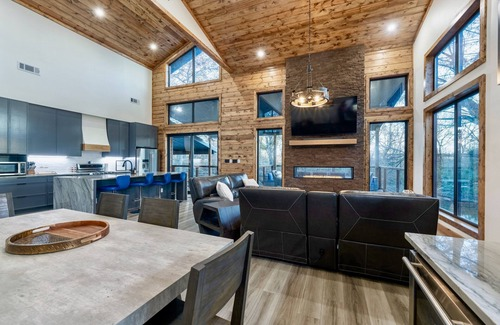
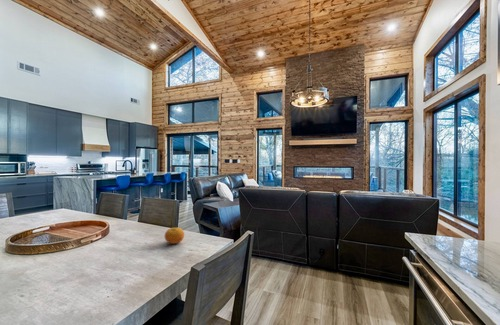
+ fruit (174, 235)
